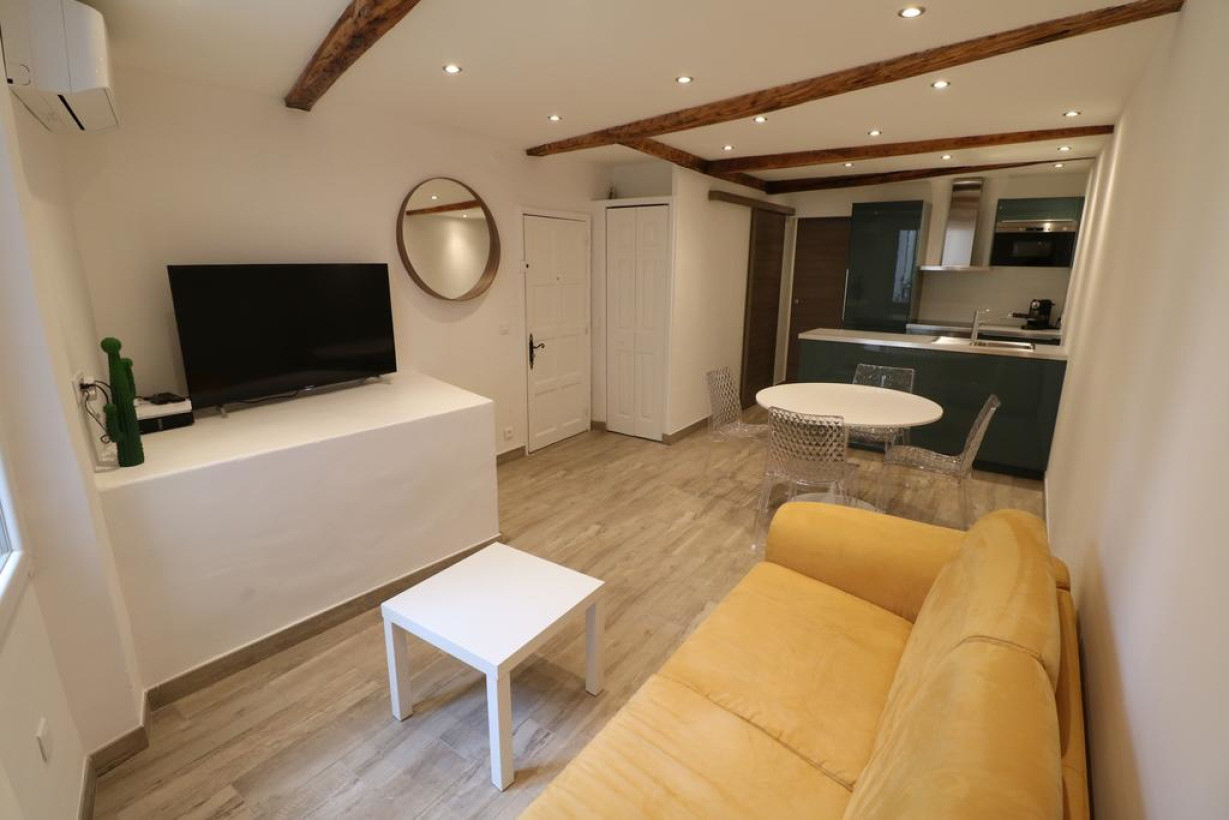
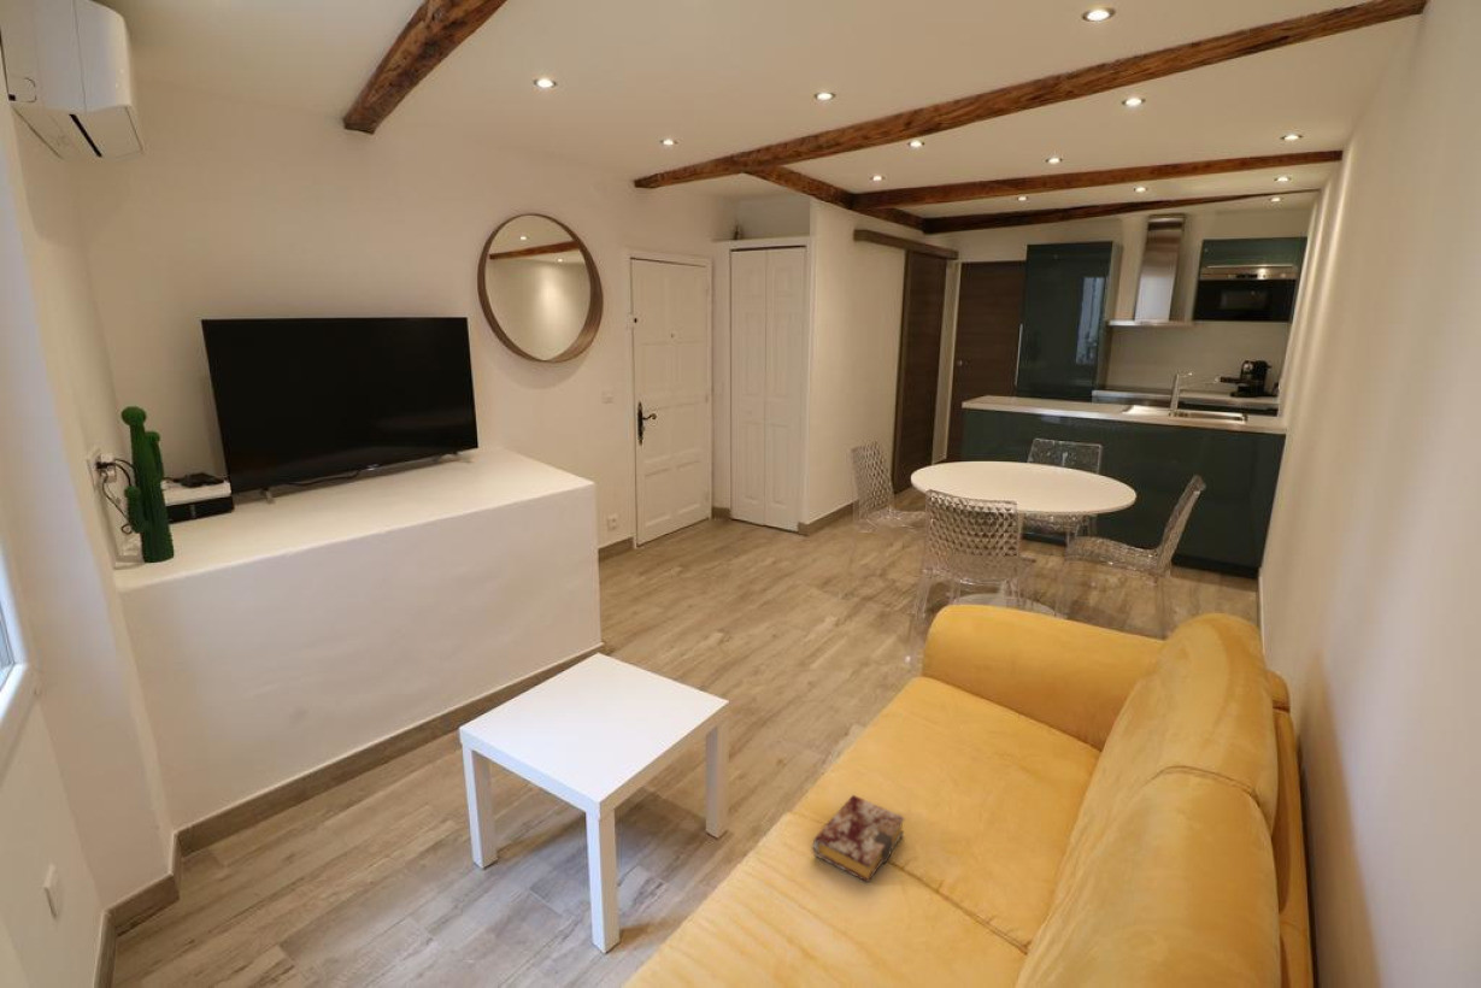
+ book (859, 835)
